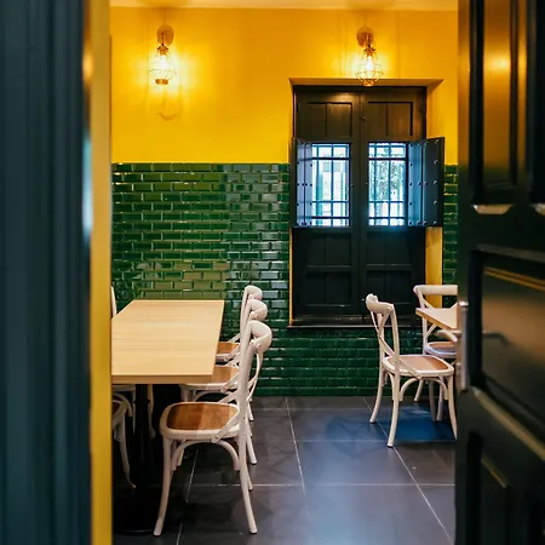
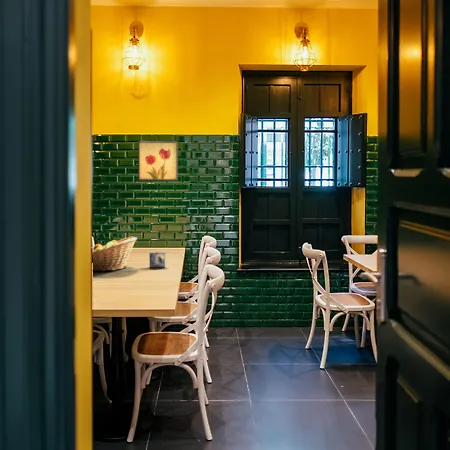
+ small box (157, 259)
+ wall art (158, 160)
+ fruit basket (107, 252)
